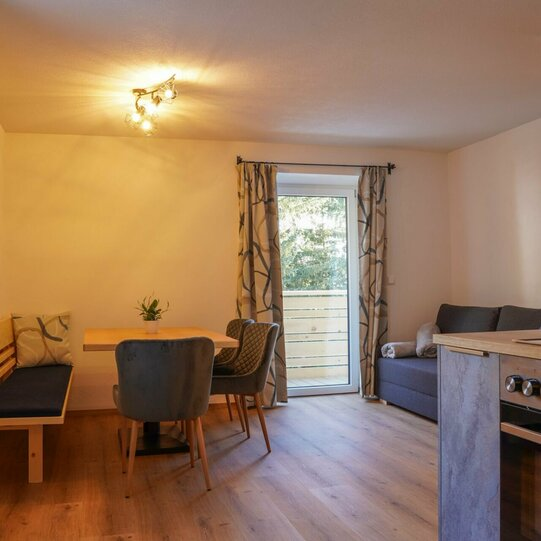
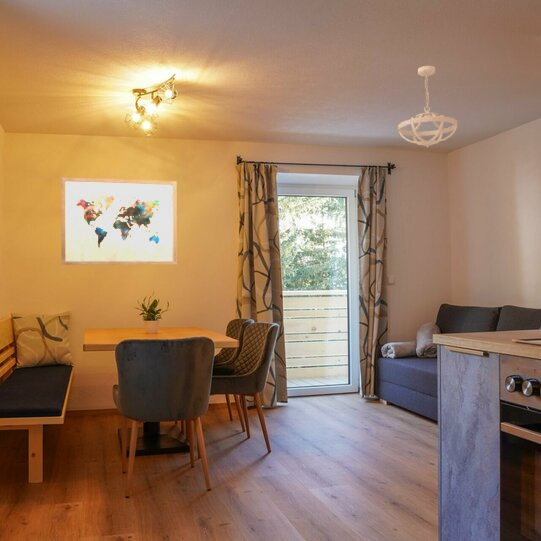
+ ceiling light fixture (427, 108)
+ wall art (120, 222)
